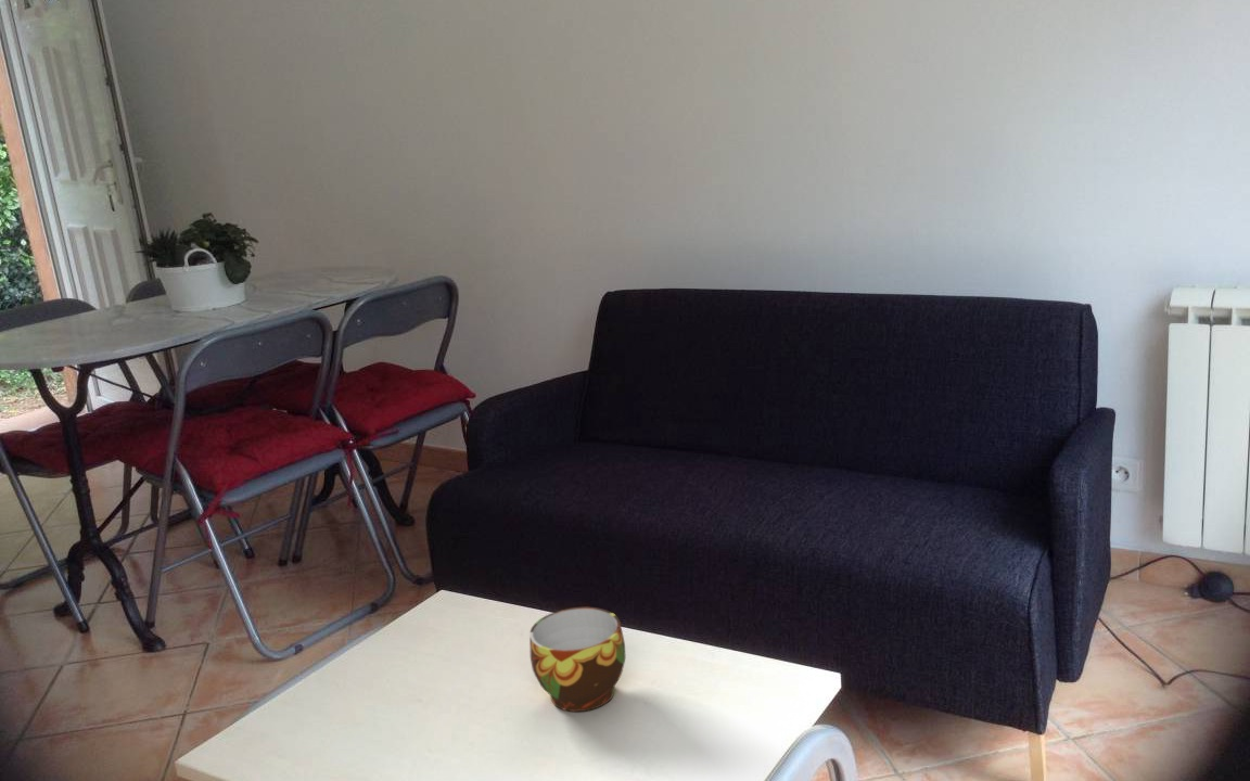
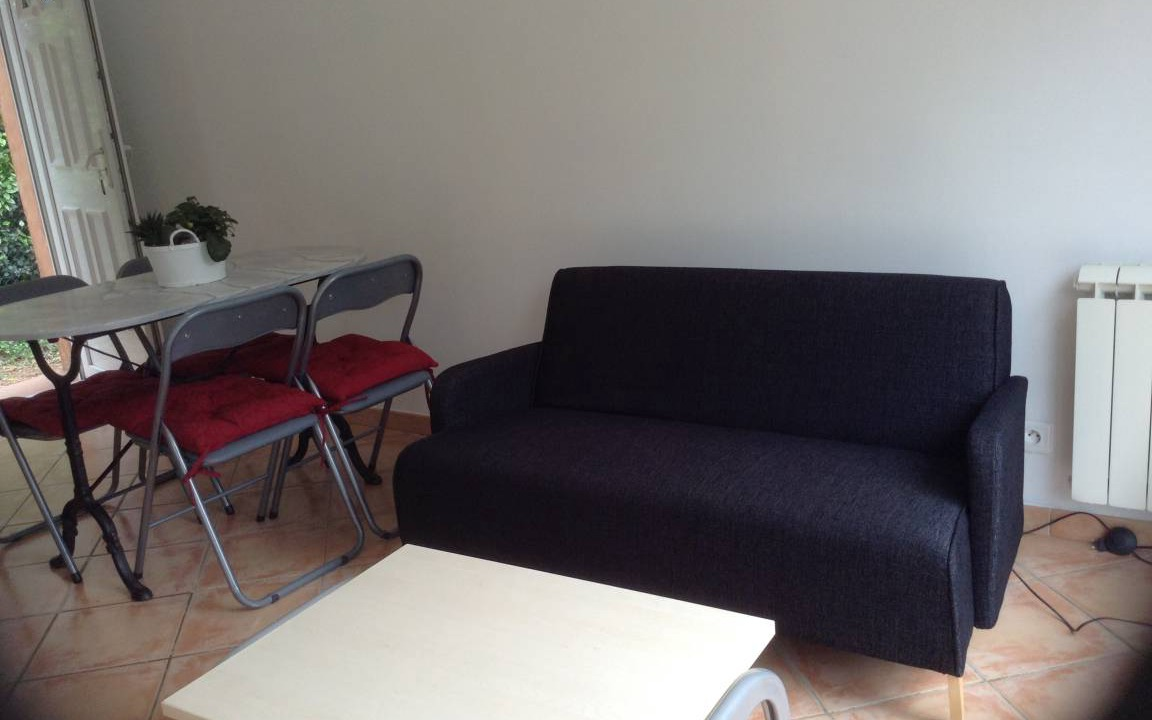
- cup (577, 658)
